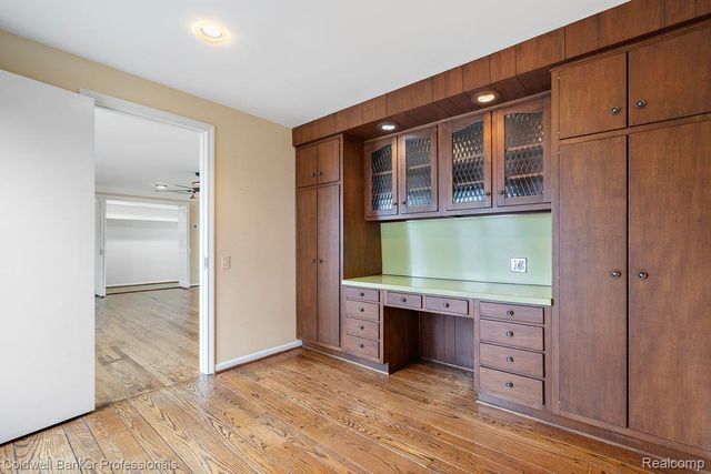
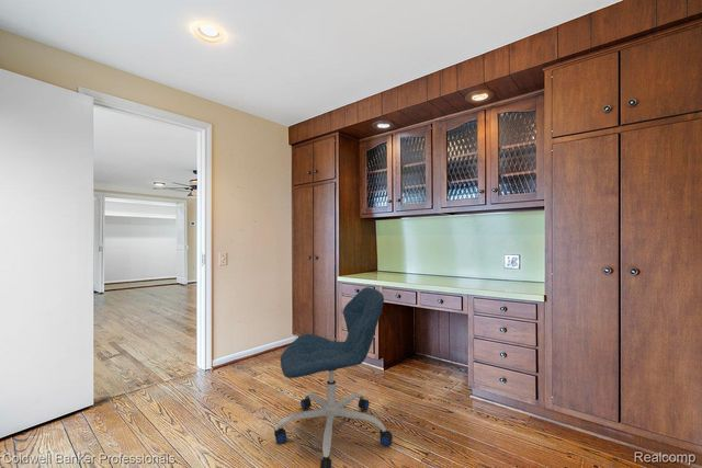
+ office chair (329, 362)
